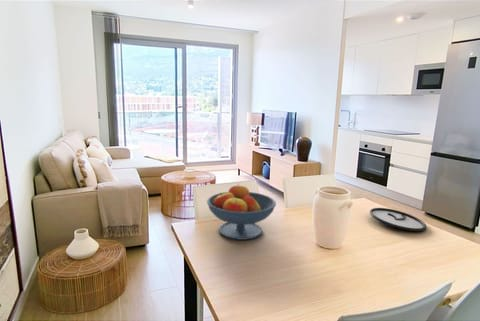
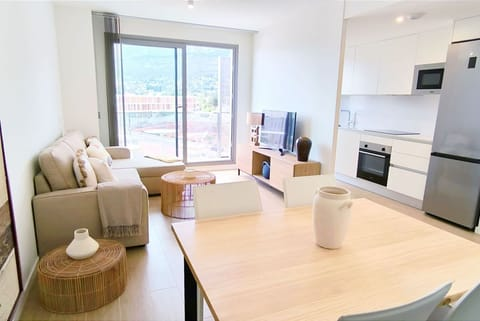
- plate (397, 218)
- fruit bowl (241, 210)
